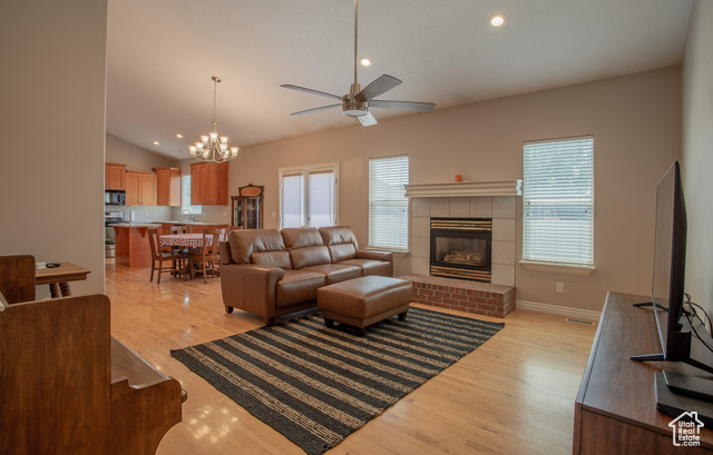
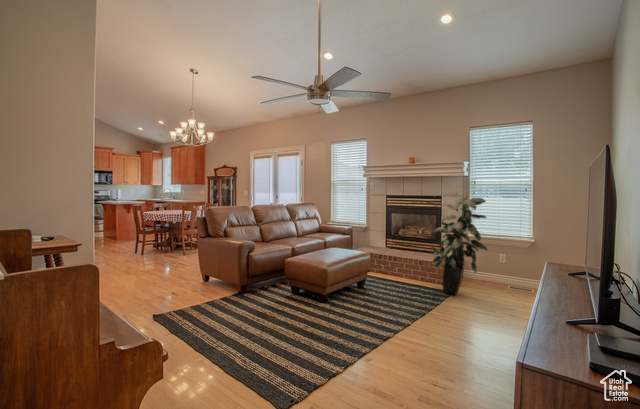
+ indoor plant (456, 242)
